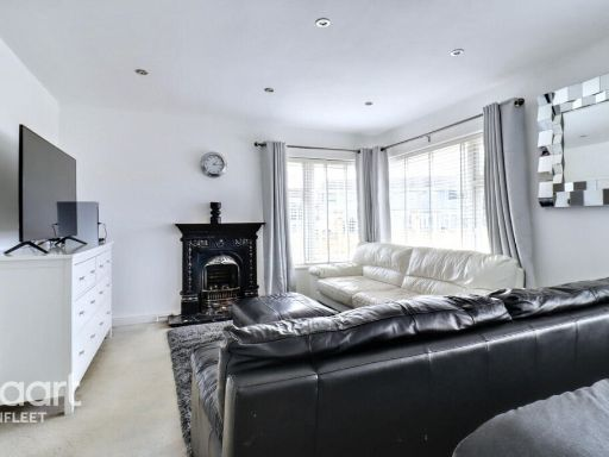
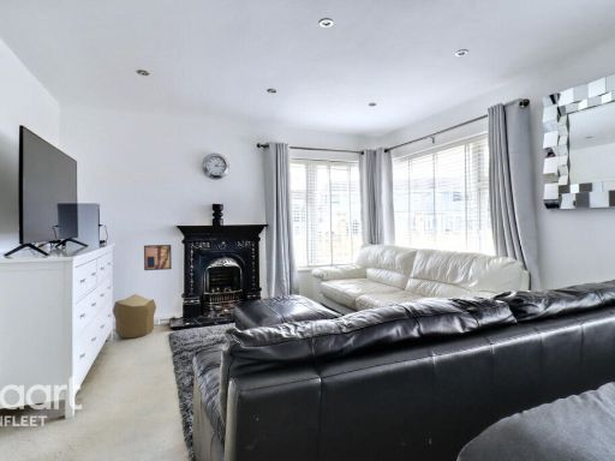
+ wall art (157, 257)
+ pouf (135, 313)
